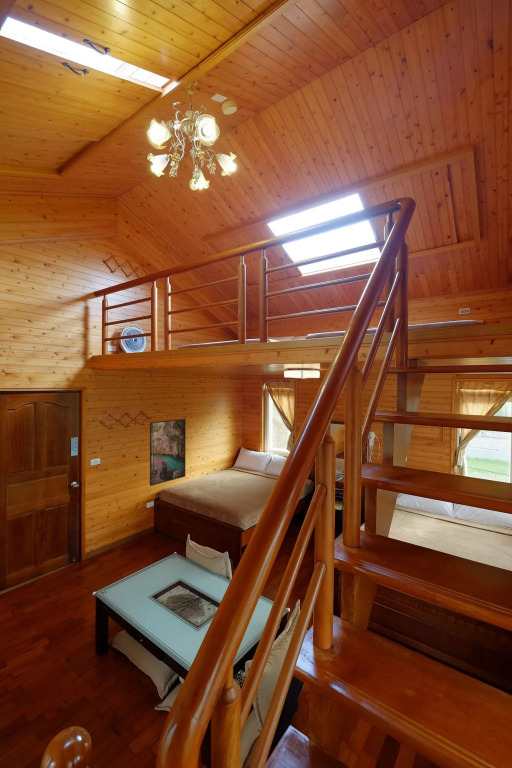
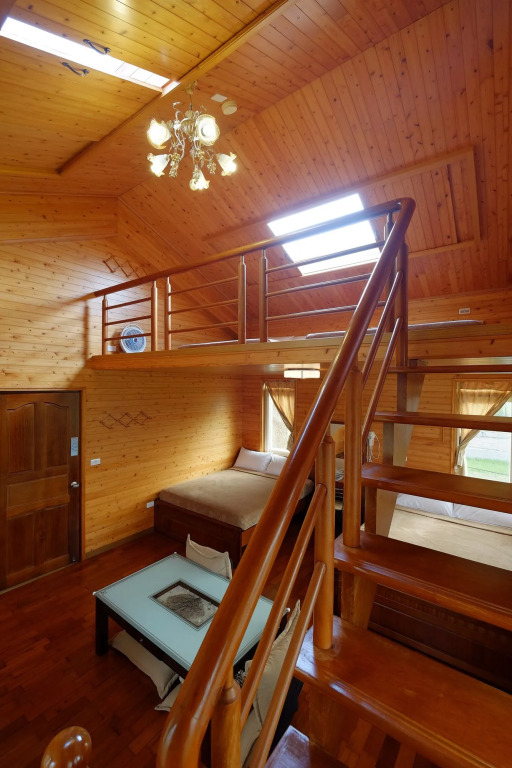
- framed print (168, 450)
